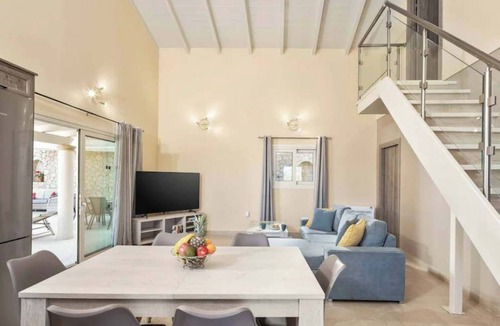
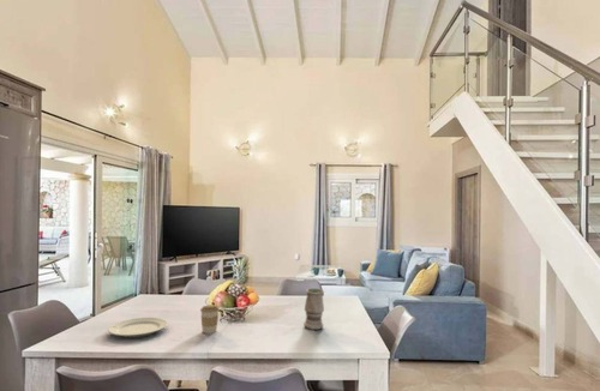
+ coffee cup (209, 318)
+ vase (313, 308)
+ chinaware (138, 327)
